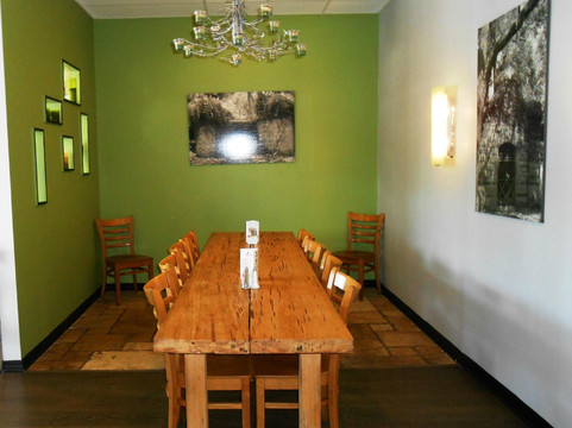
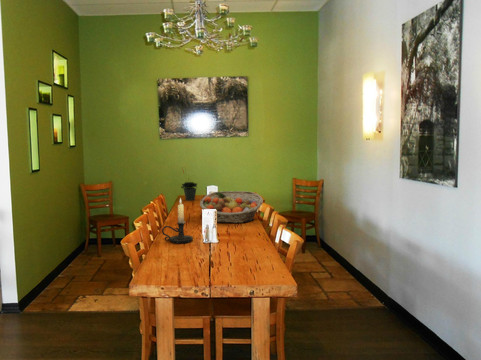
+ candle holder (178, 219)
+ potted plant (189, 183)
+ fruit basket (231, 206)
